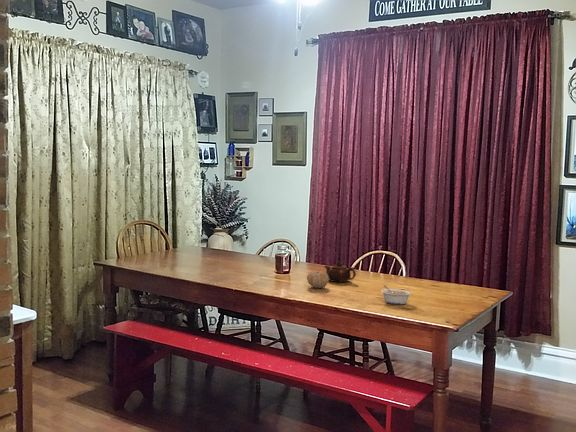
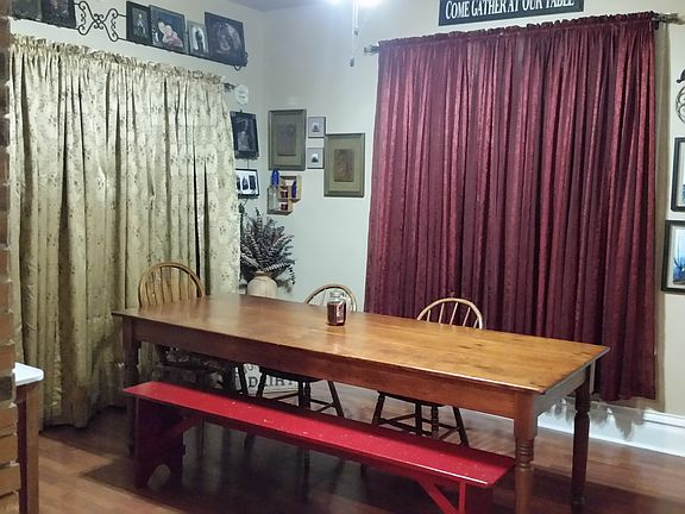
- teapot (339, 271)
- legume (394, 295)
- fruit (317, 279)
